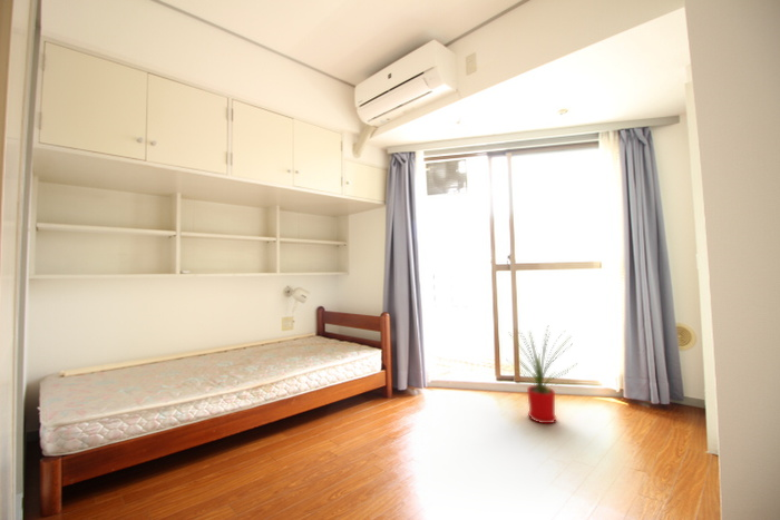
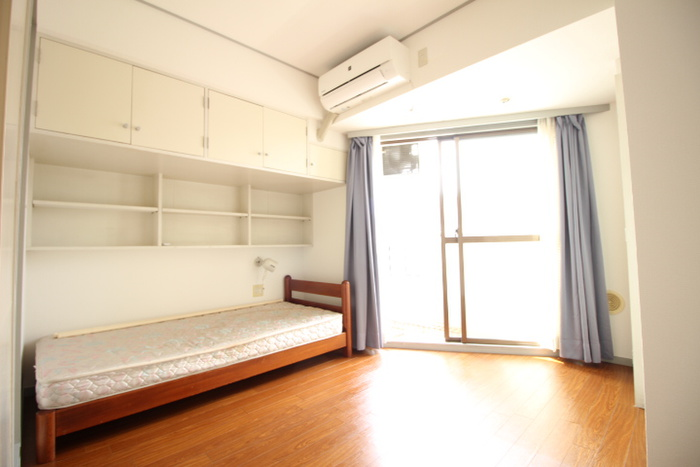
- house plant (539, 372)
